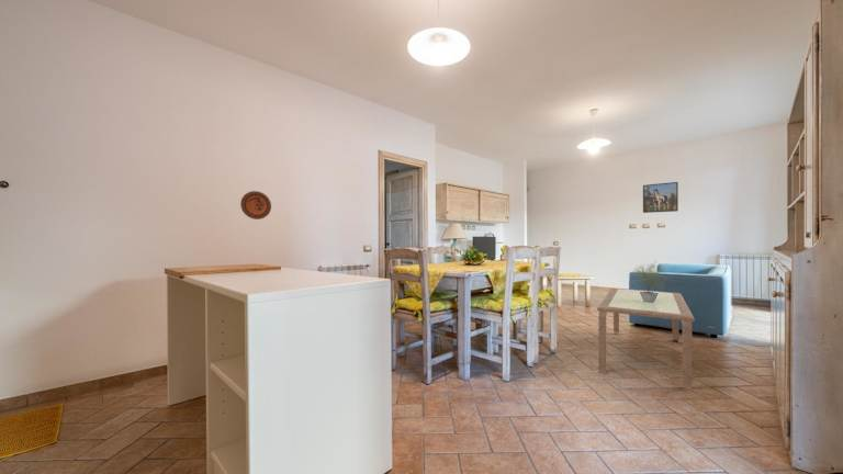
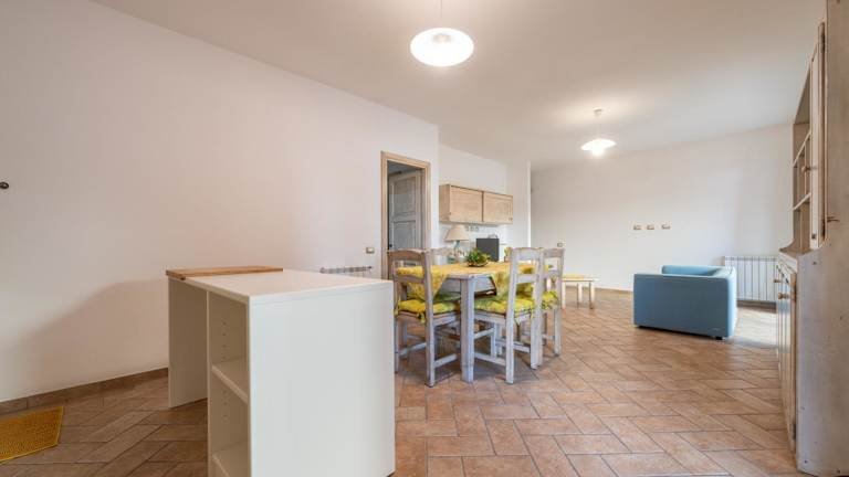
- decorative plate (256, 205)
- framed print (660, 198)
- potted plant (648, 280)
- coffee table (643, 315)
